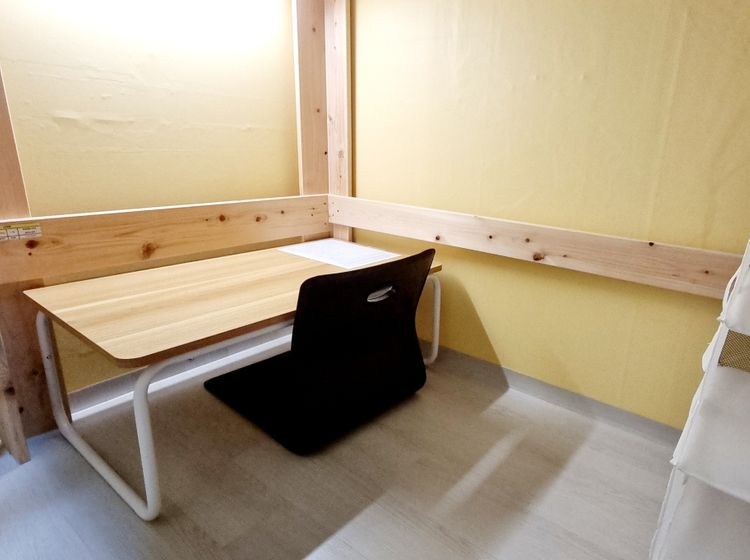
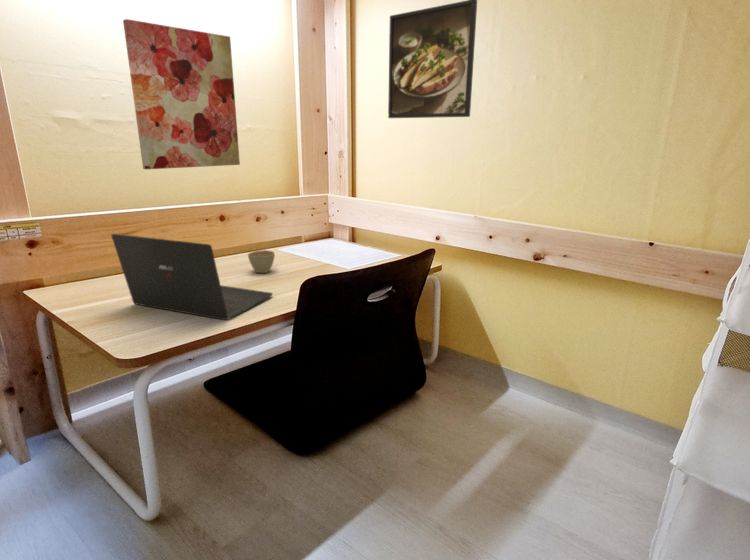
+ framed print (428, 64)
+ flower pot (261, 262)
+ laptop (197, 266)
+ wall art (188, 100)
